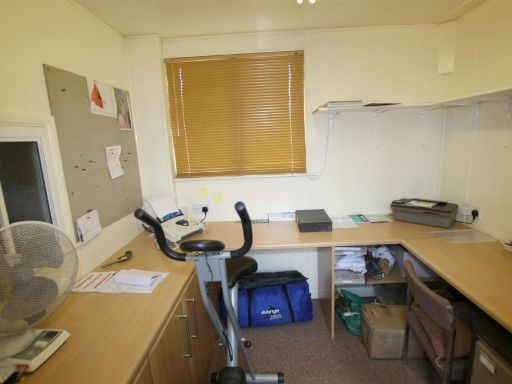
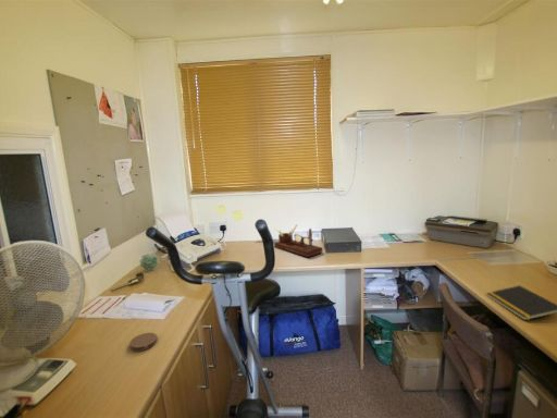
+ notepad (521, 300)
+ coaster (144, 341)
+ succulent plant (149, 261)
+ desk organizer (296, 237)
